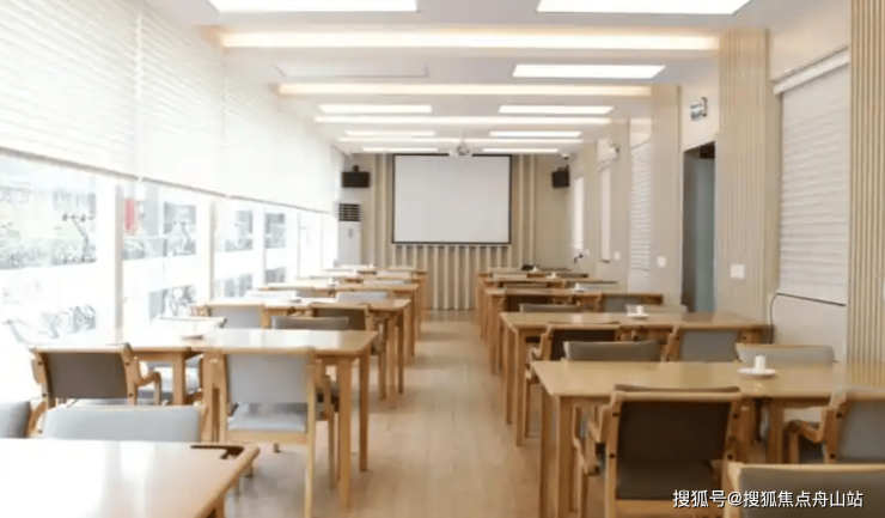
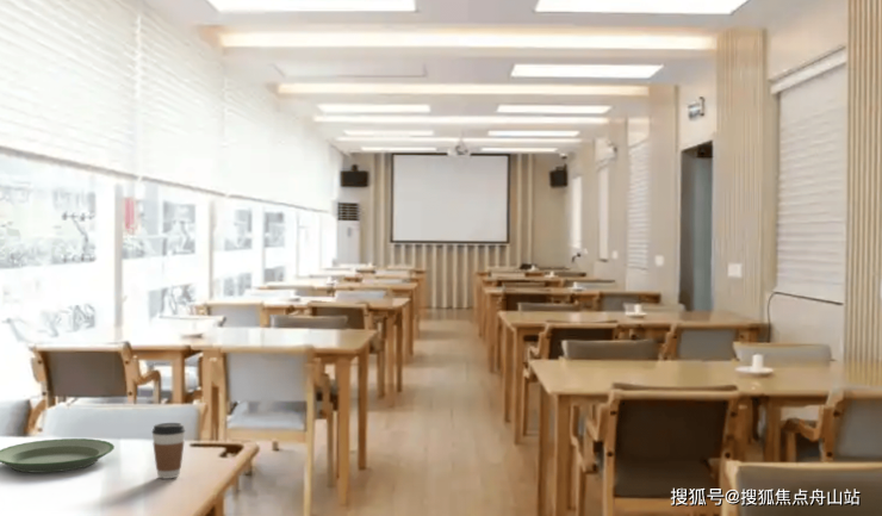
+ plate (55, 456)
+ coffee cup (168, 449)
